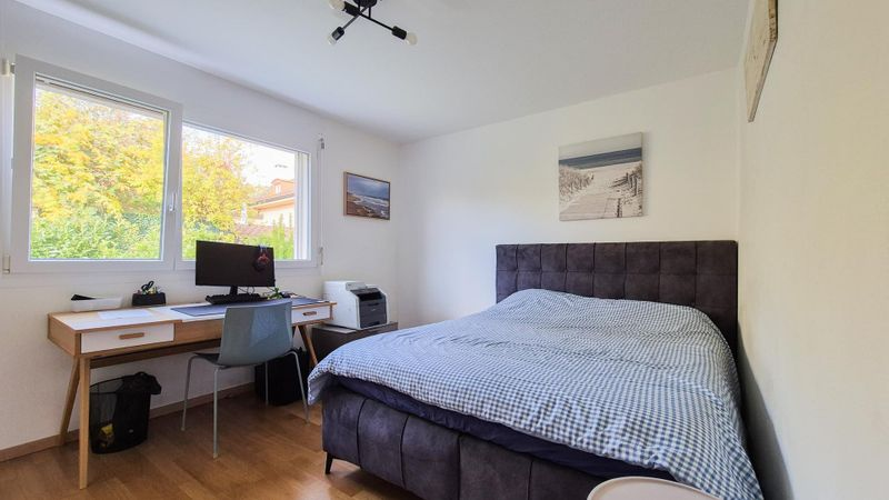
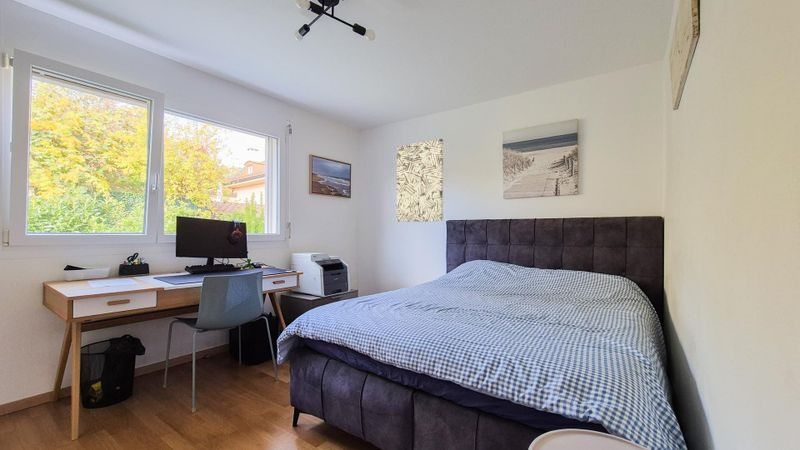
+ wall art (418, 182)
